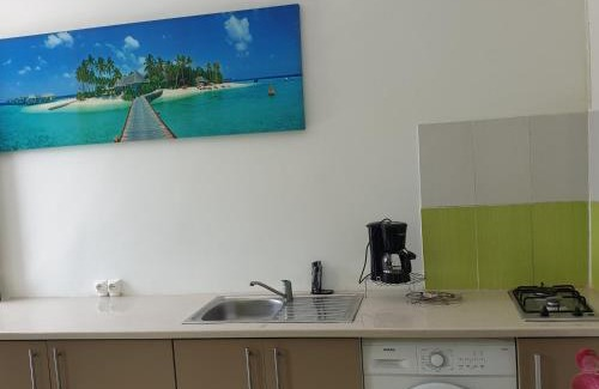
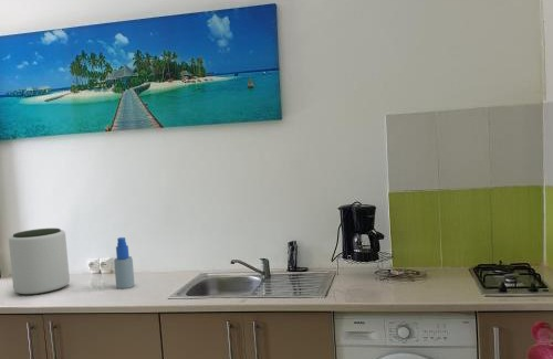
+ spray bottle (123, 262)
+ plant pot (40, 260)
